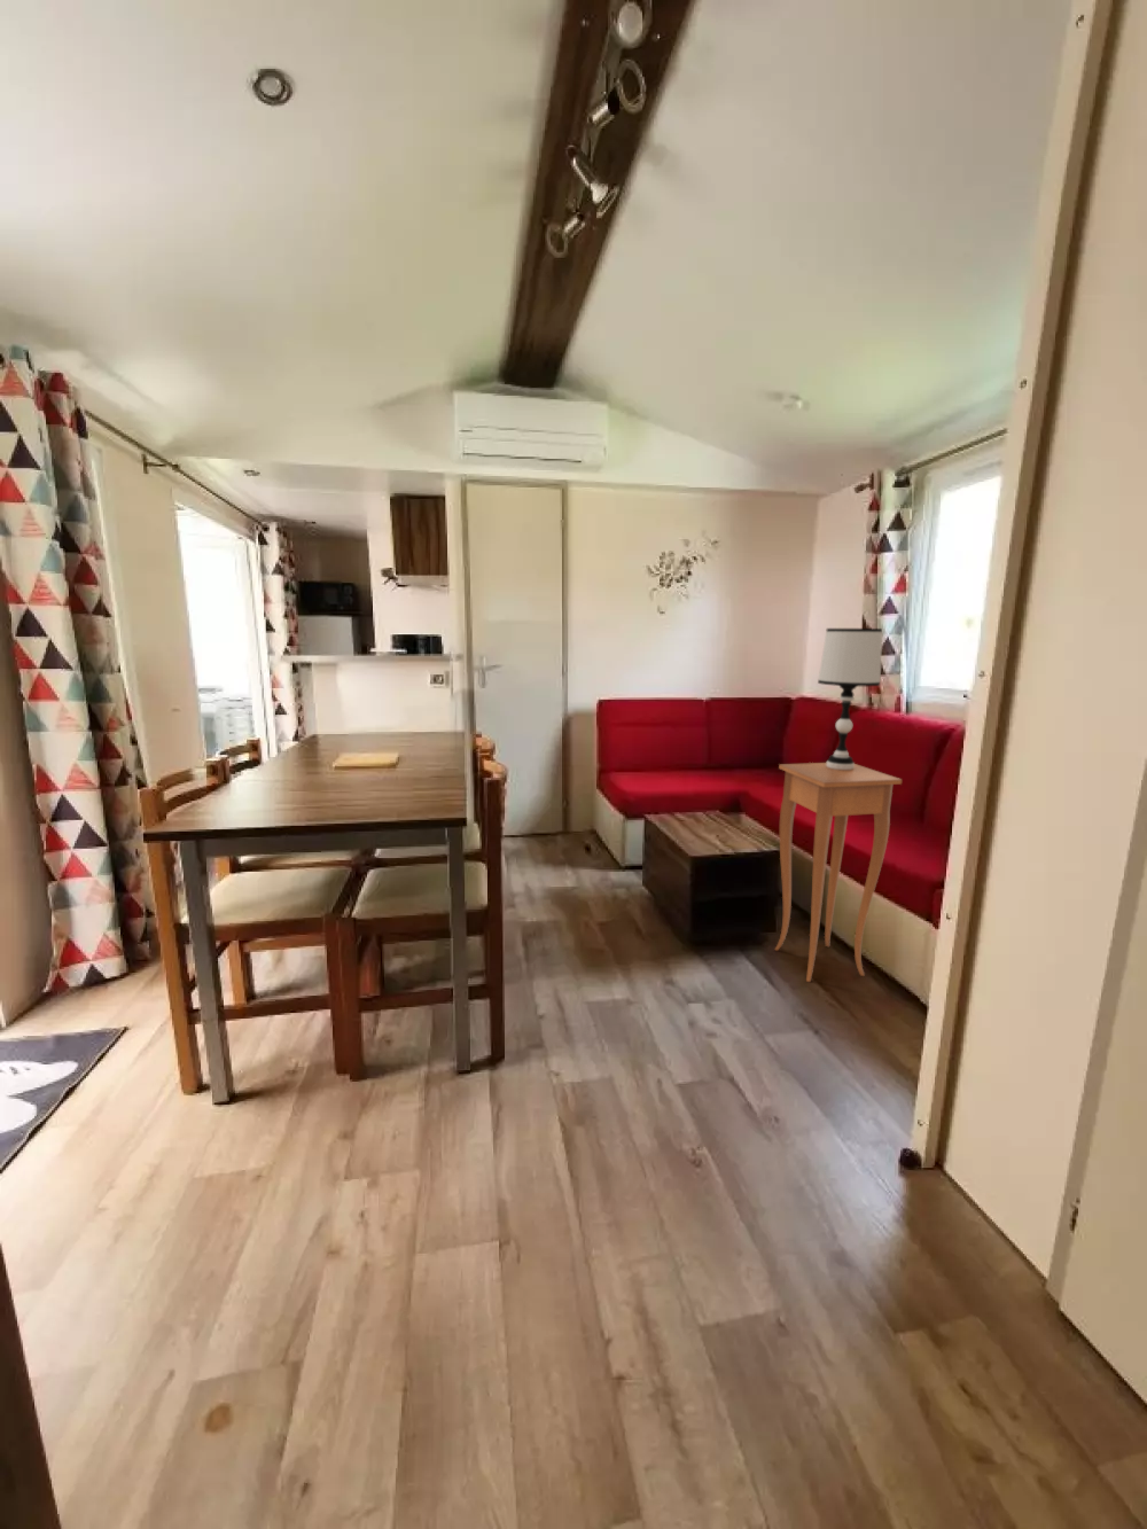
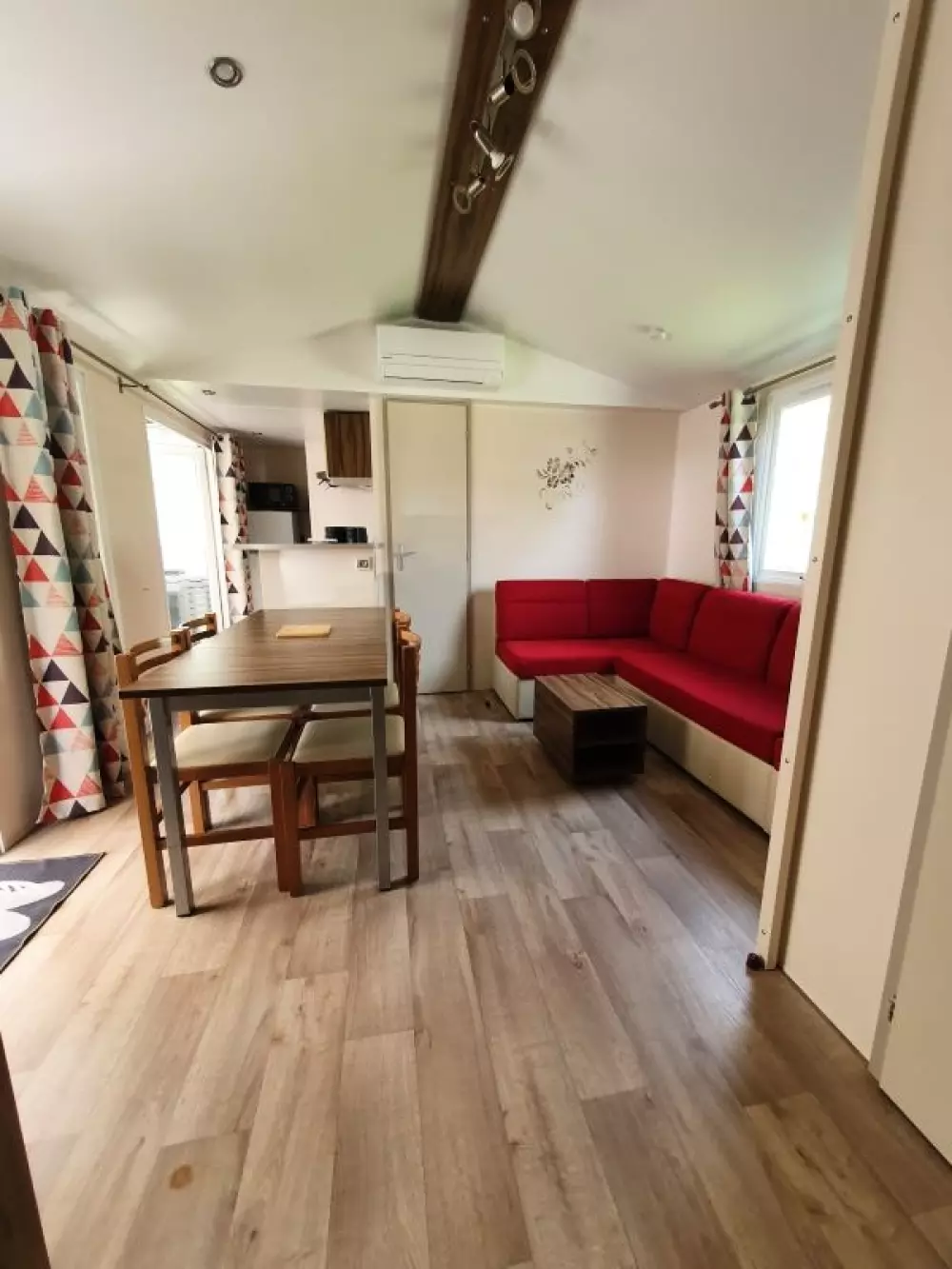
- side table (824, 870)
- table lamp (847, 699)
